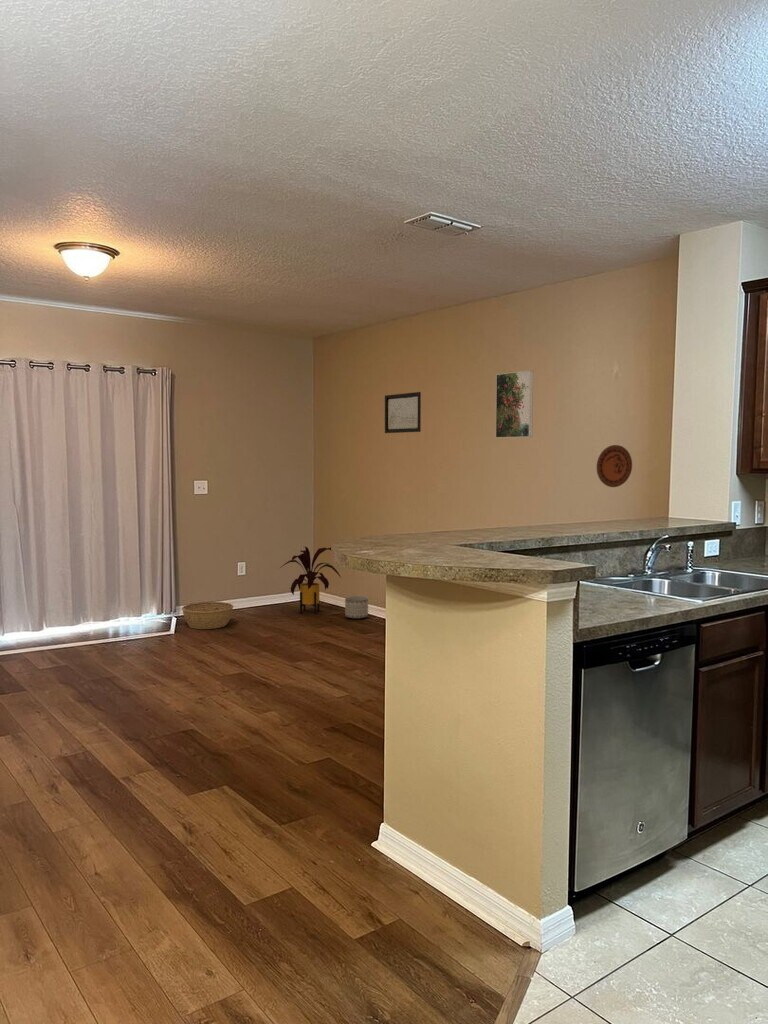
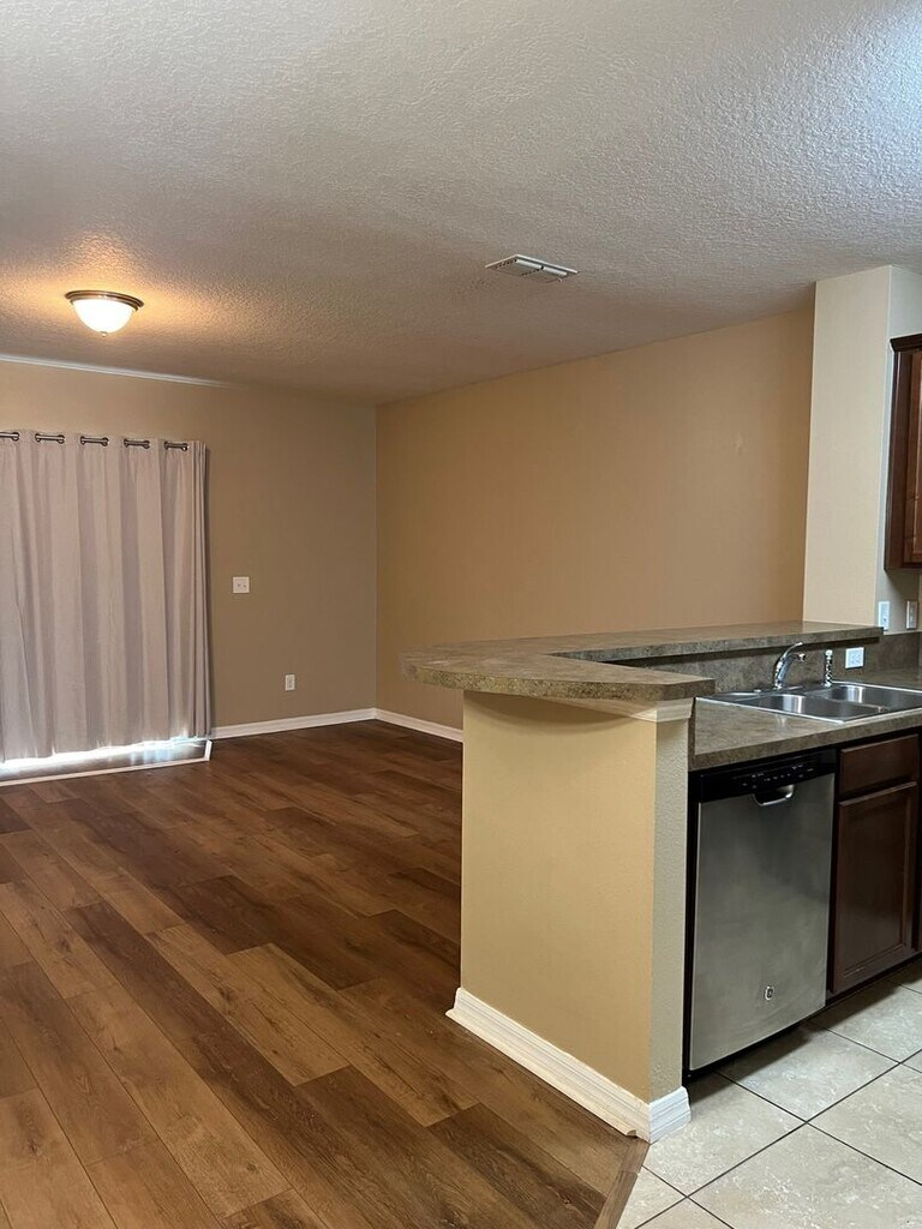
- planter (356, 607)
- wall art (402, 413)
- house plant (311, 578)
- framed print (513, 405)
- decorative plate (614, 466)
- basket (208, 615)
